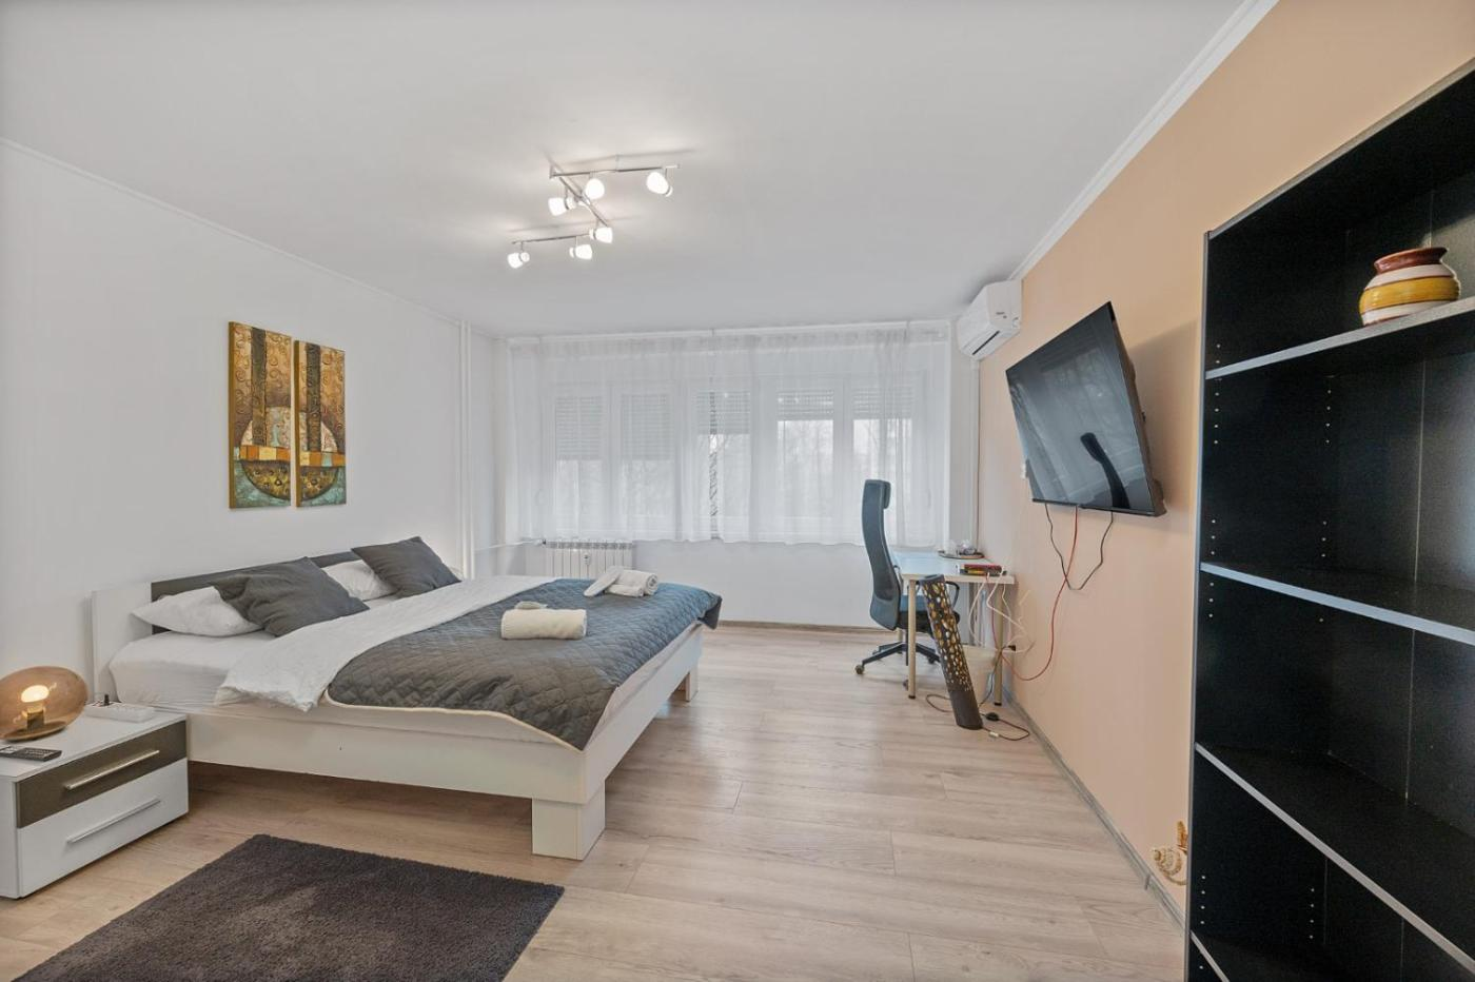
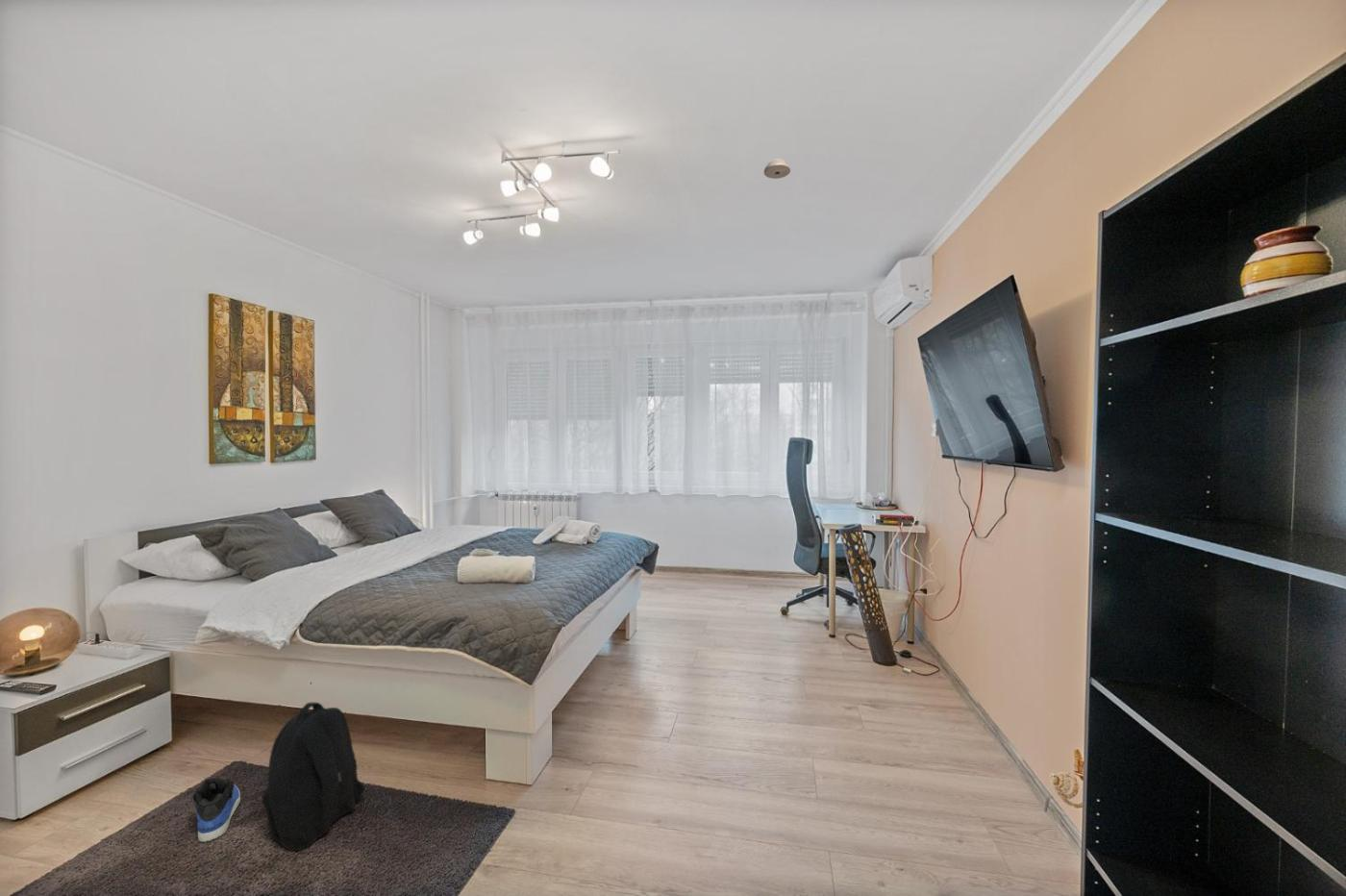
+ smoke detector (777, 166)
+ sneaker (217, 793)
+ backpack (312, 763)
